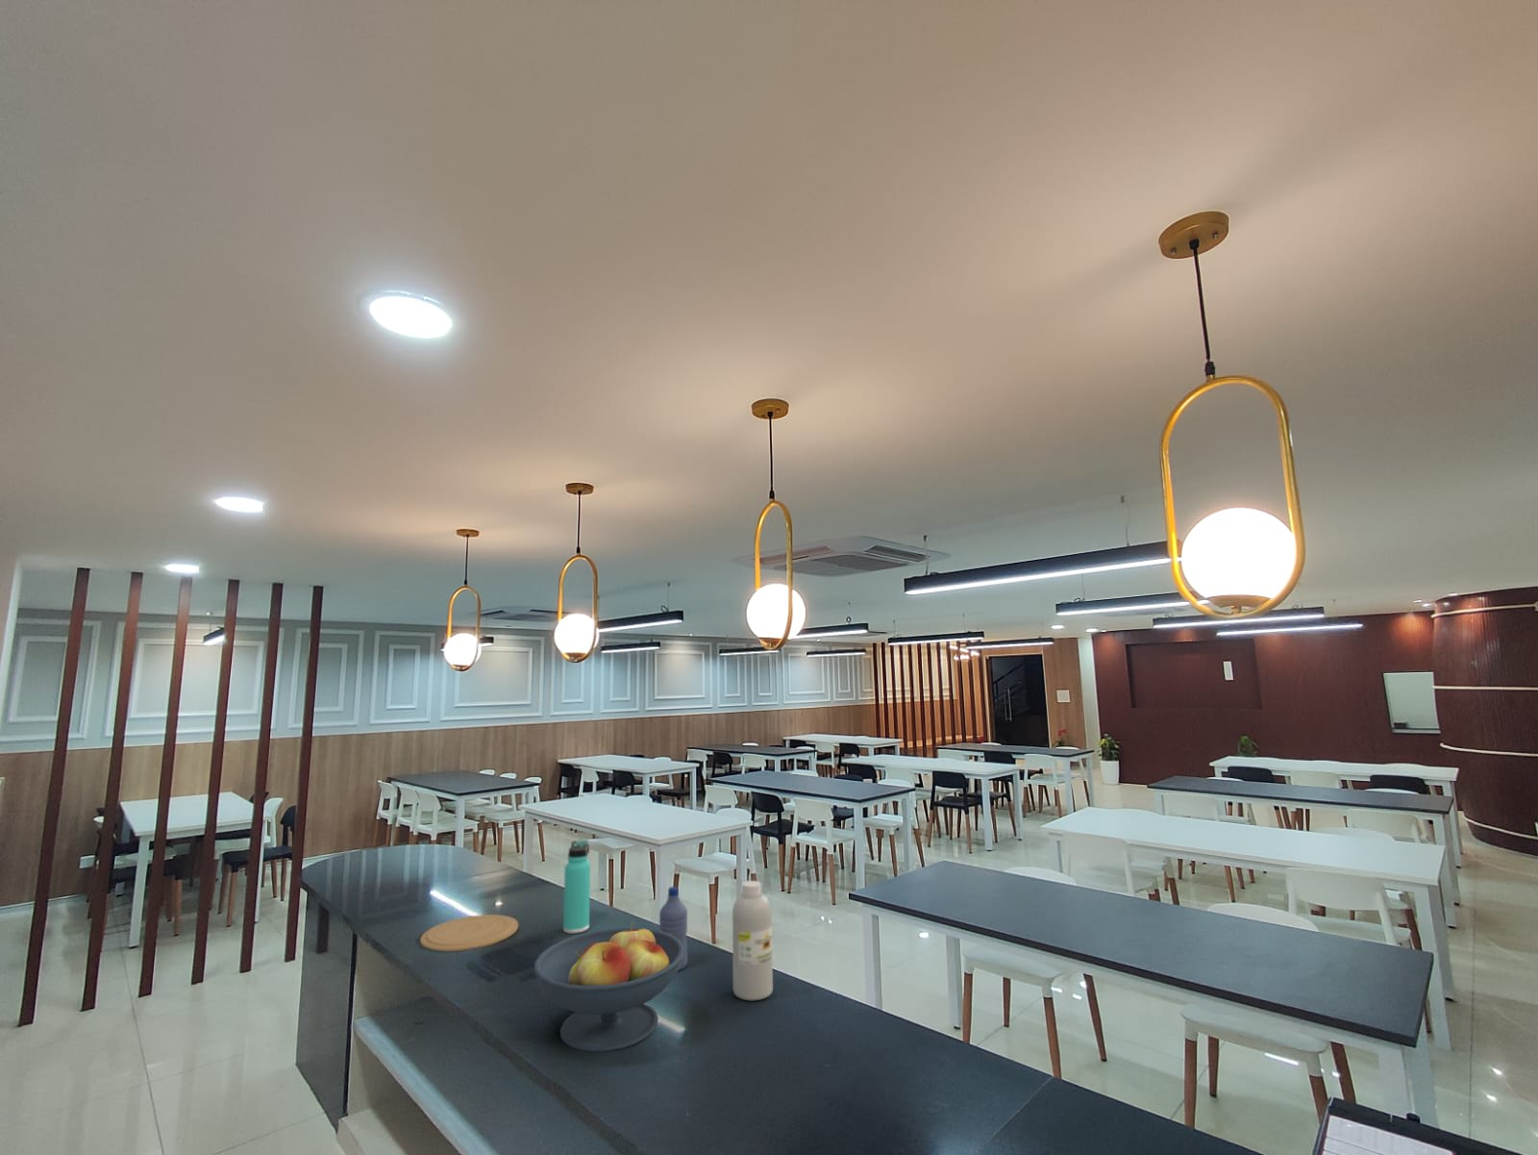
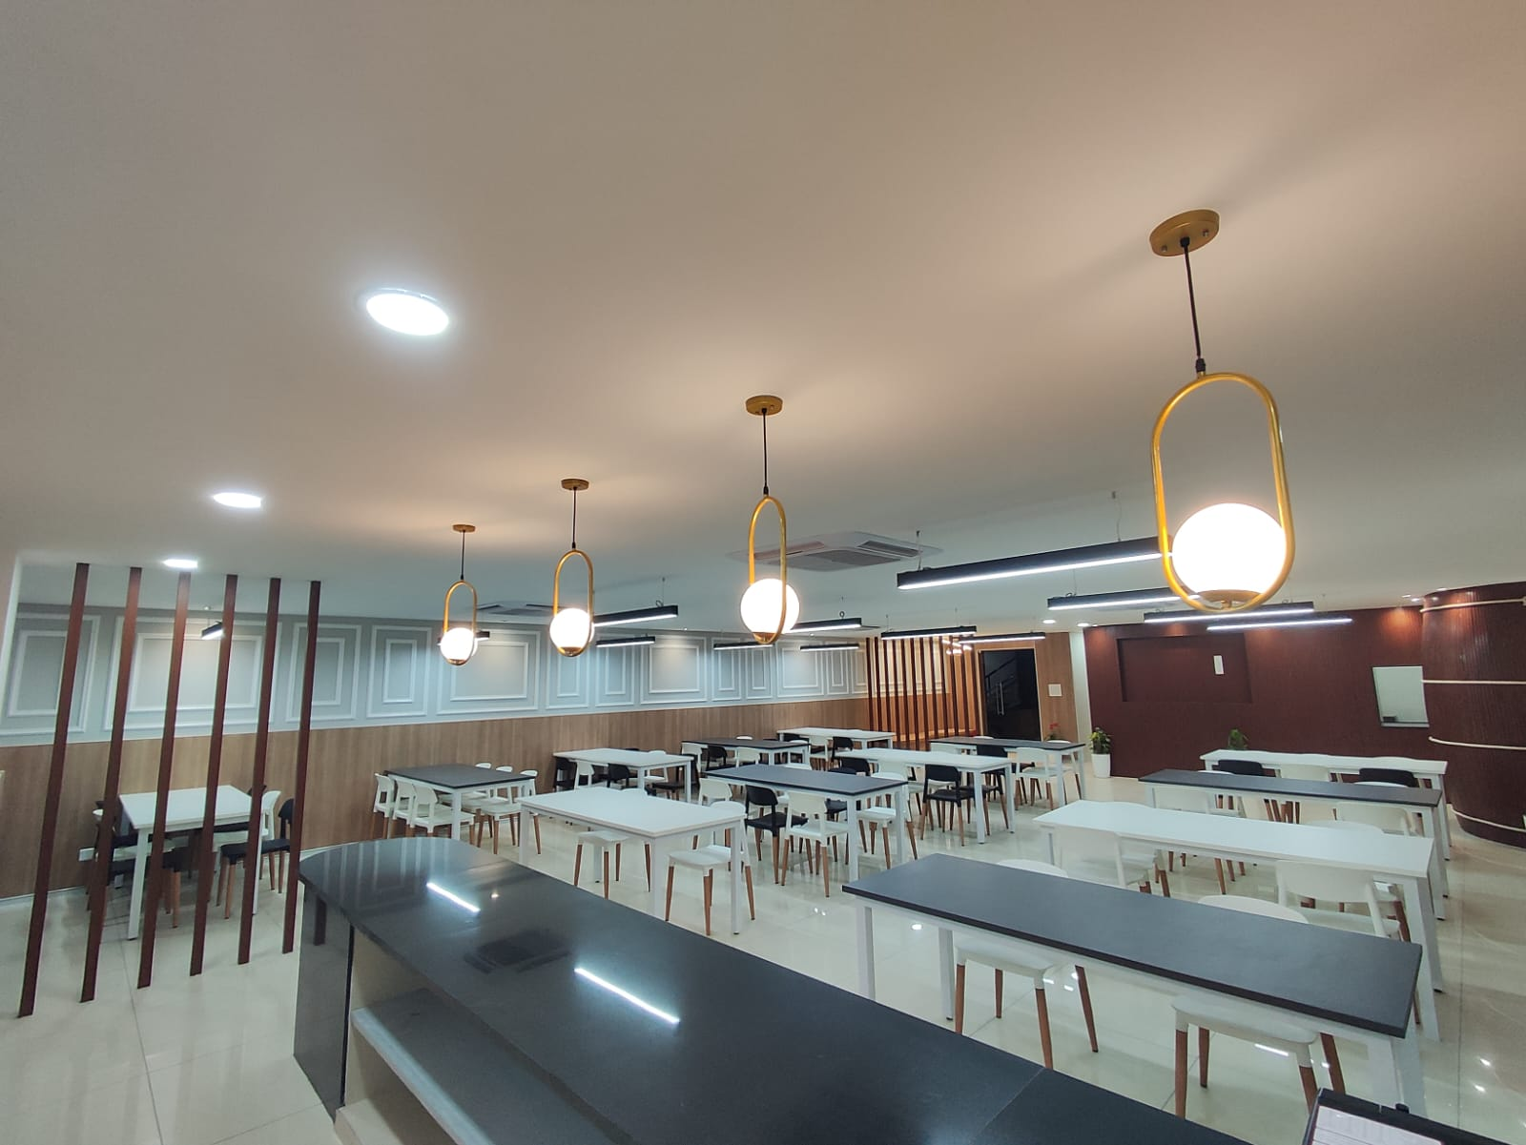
- fruit bowl (610, 977)
- juice bottle (752, 937)
- plate (471, 931)
- water bottle (673, 927)
- thermos bottle (577, 883)
